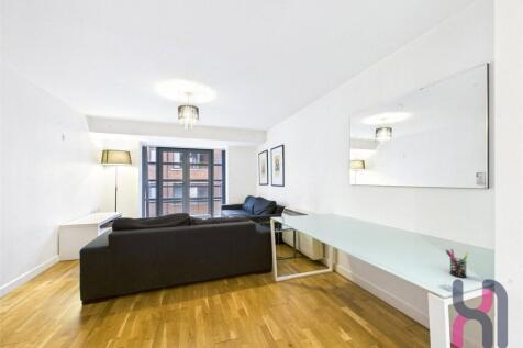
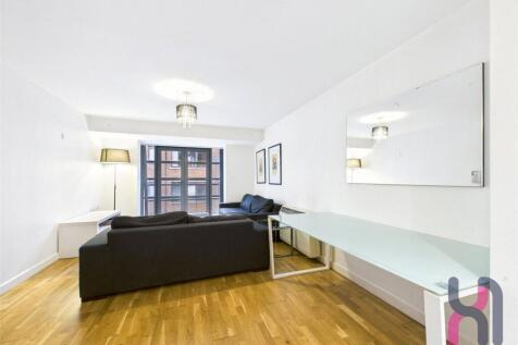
- pen holder (458, 262)
